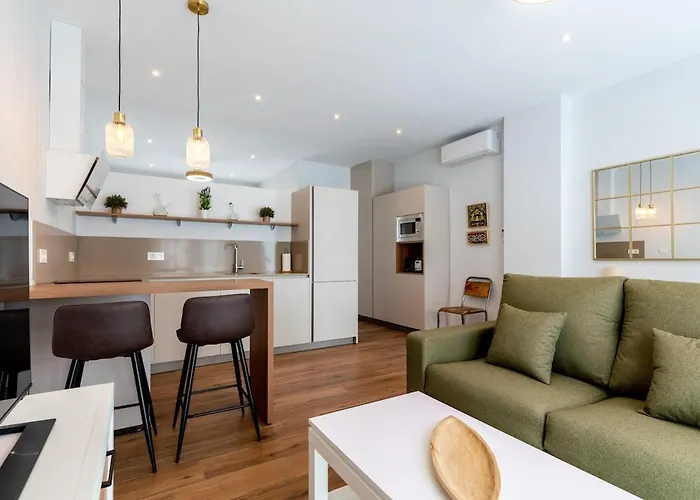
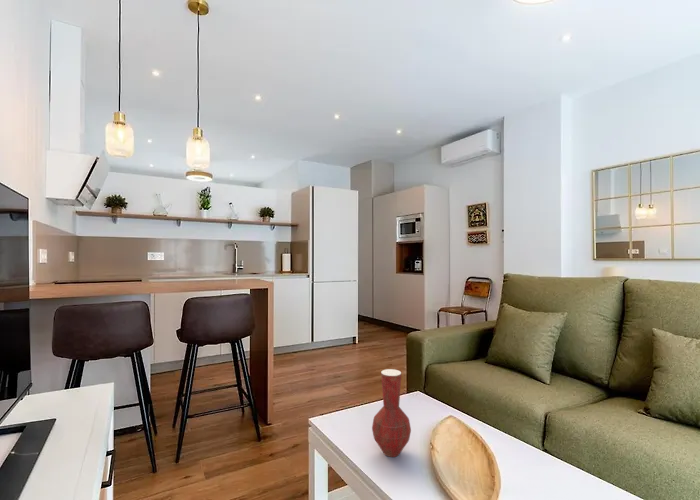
+ vase (391, 412)
